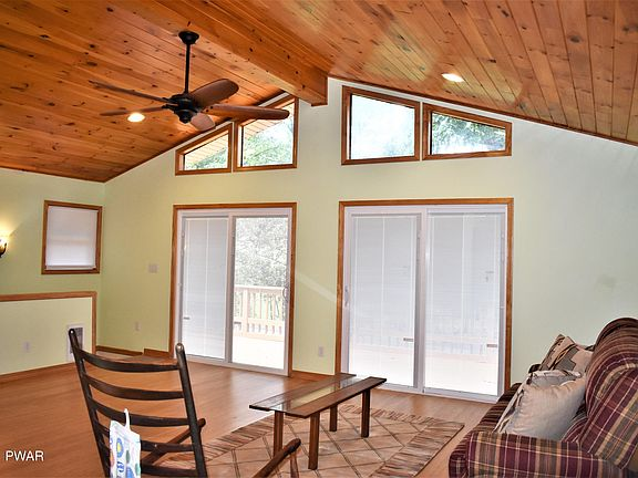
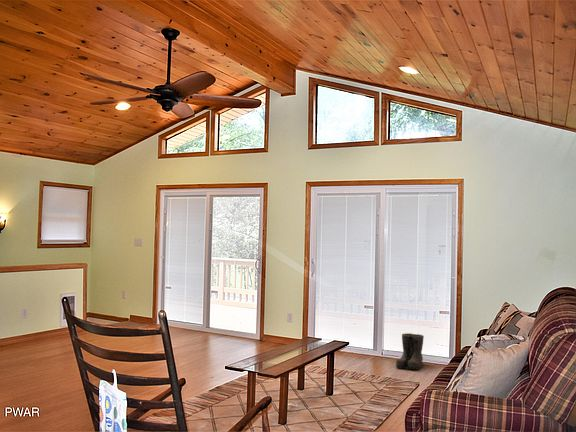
+ boots (410, 350)
